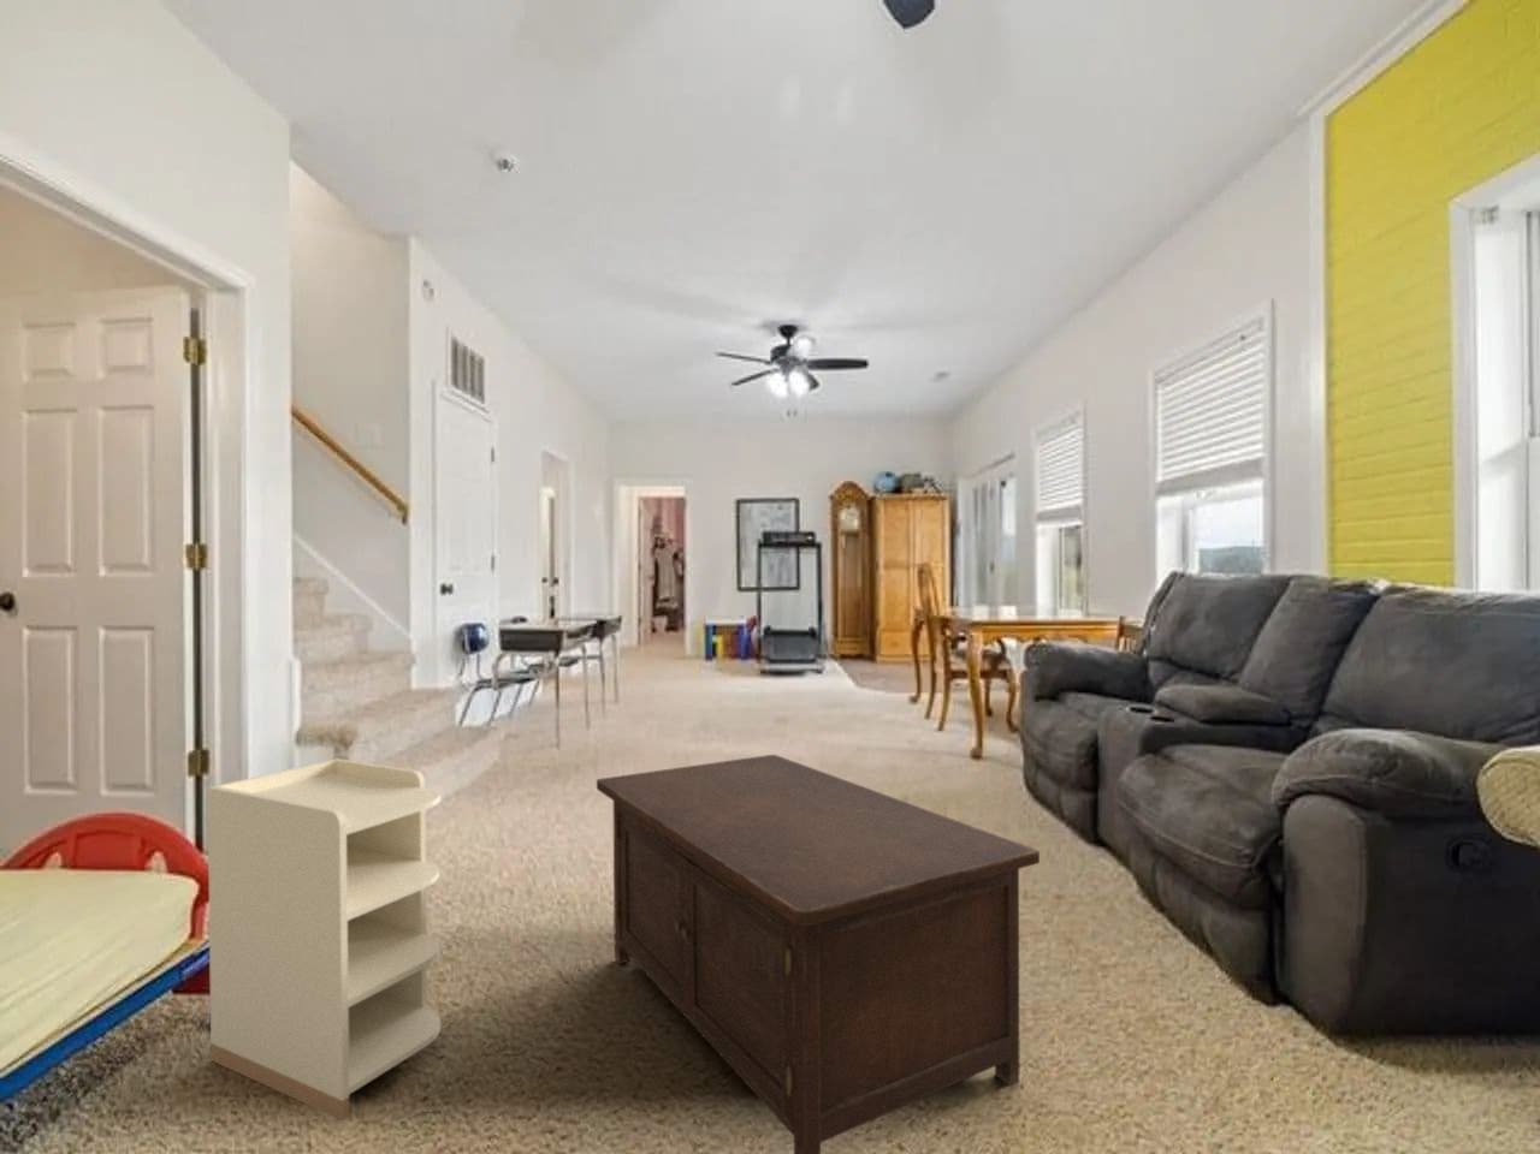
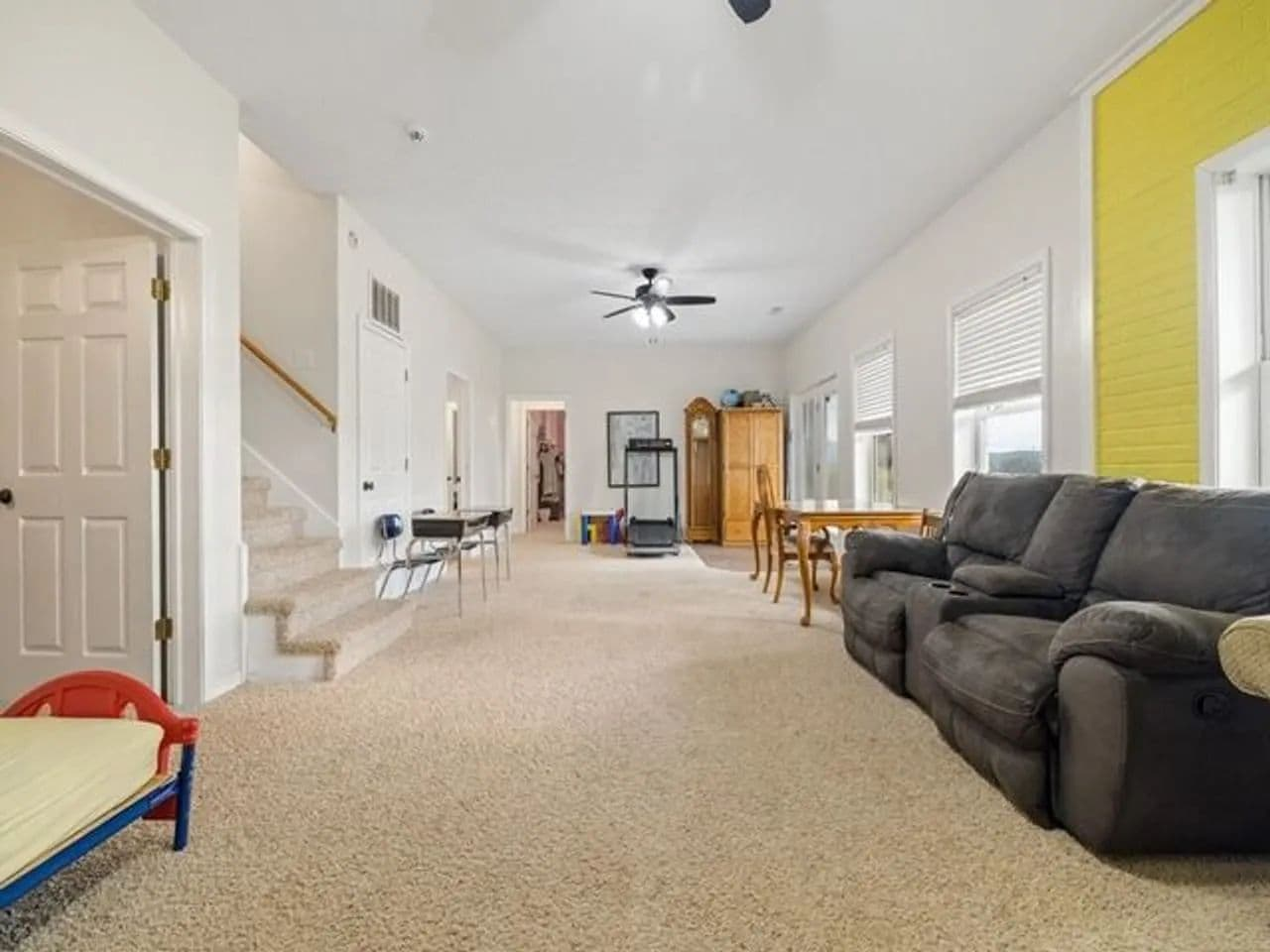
- nightstand (327, 918)
- cabinet (783, 912)
